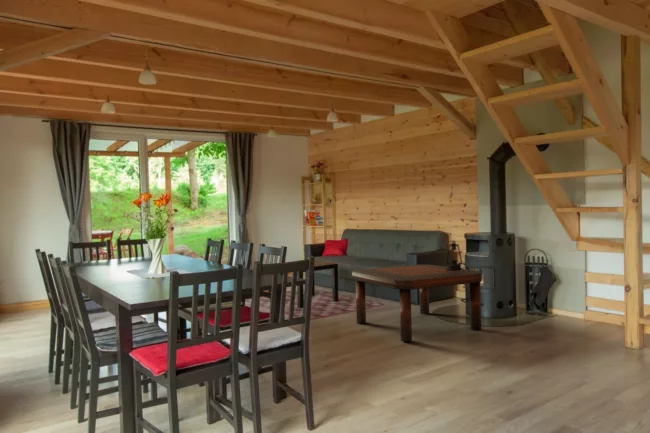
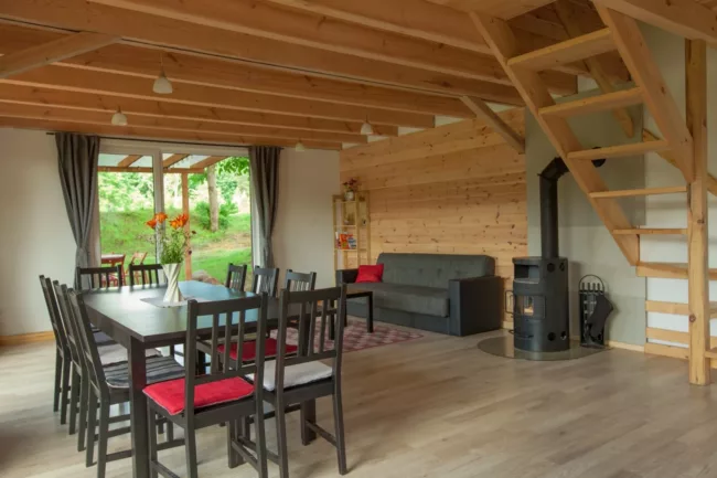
- lantern (454, 255)
- coffee table (420, 298)
